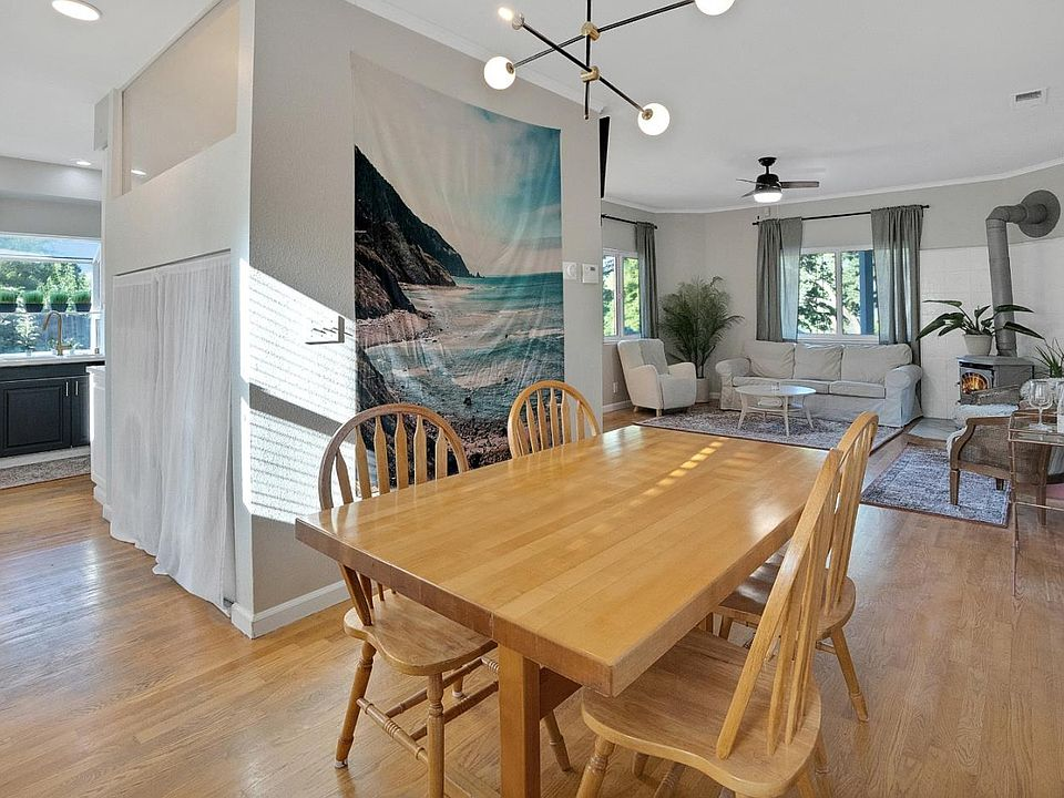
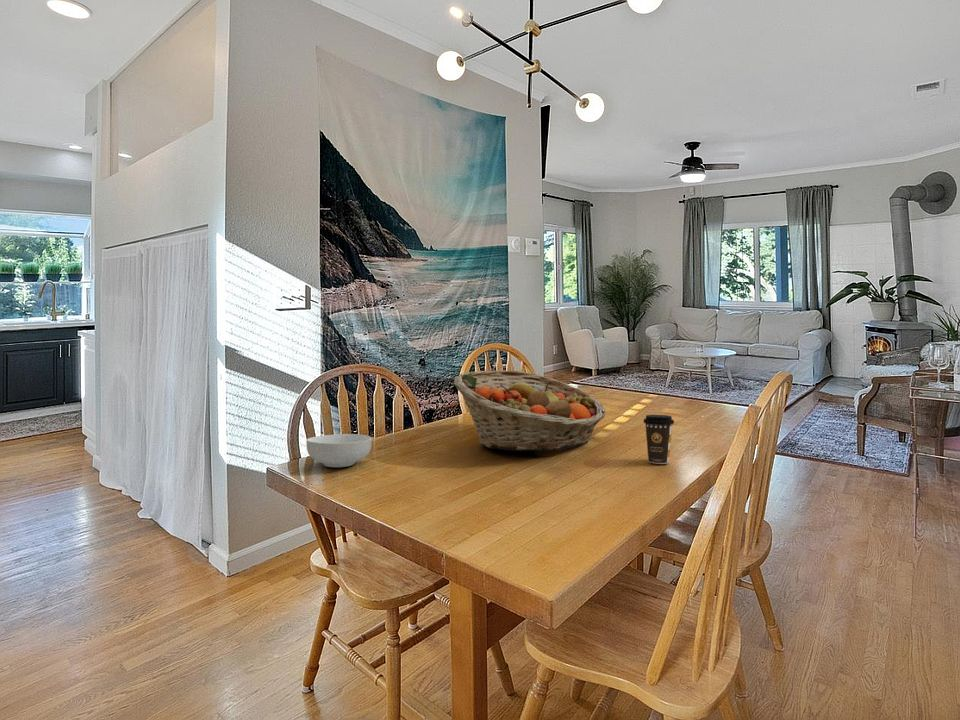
+ fruit basket (530, 406)
+ cereal bowl (339, 451)
+ coffee cup (658, 438)
